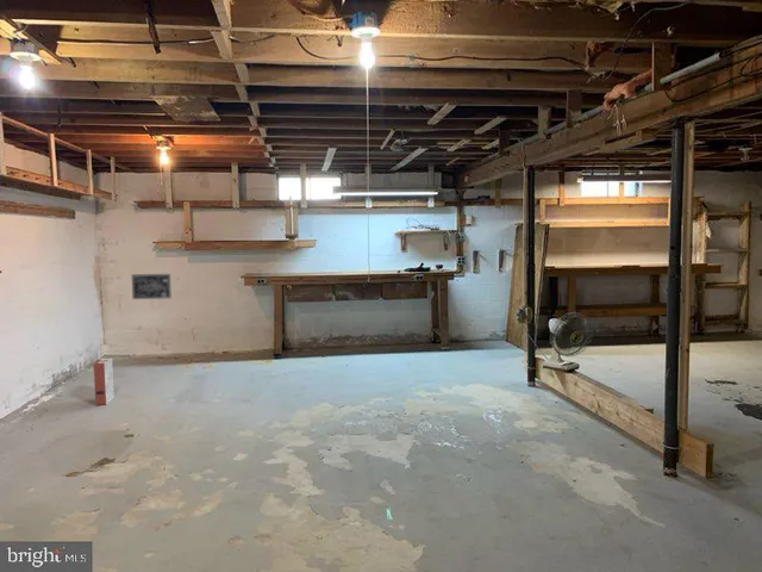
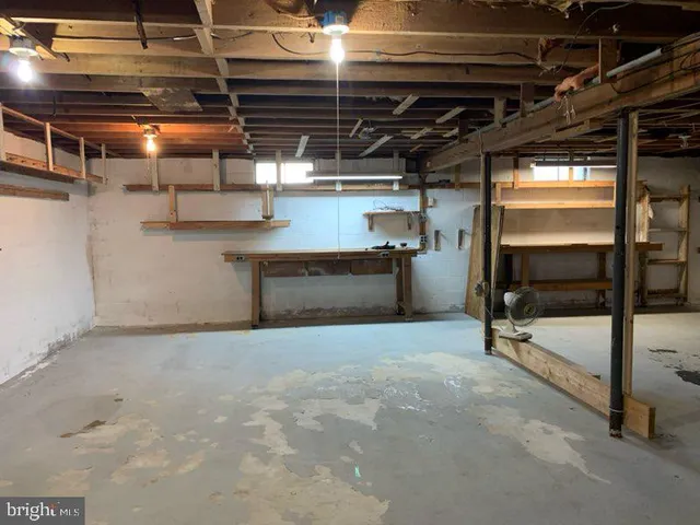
- cardboard box (104, 380)
- wall art (151, 286)
